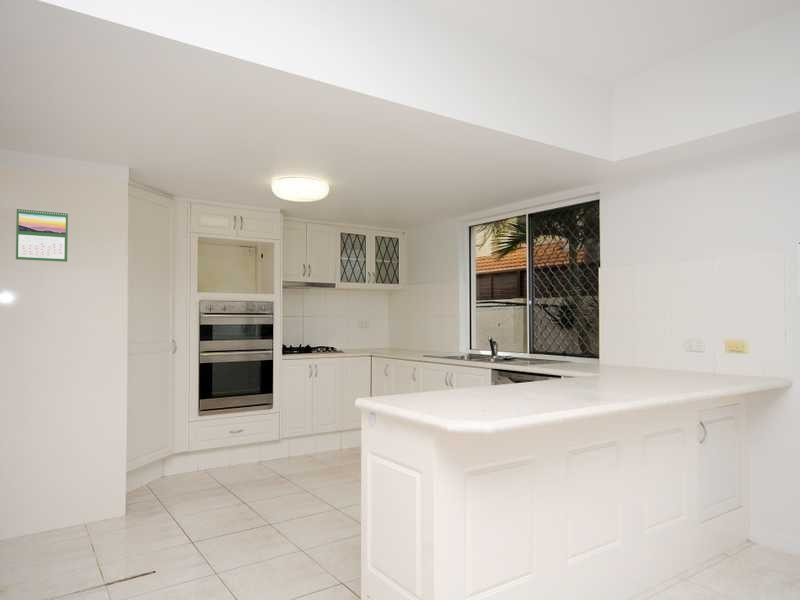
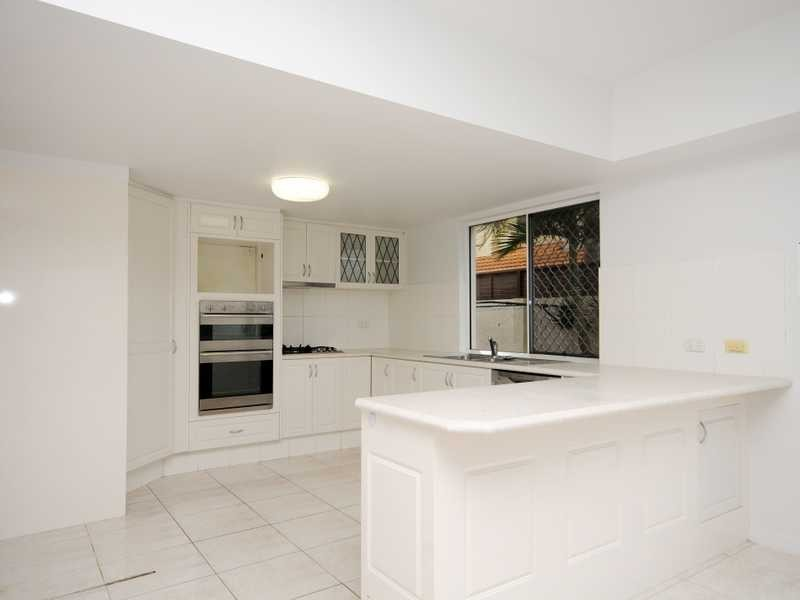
- calendar (42, 234)
